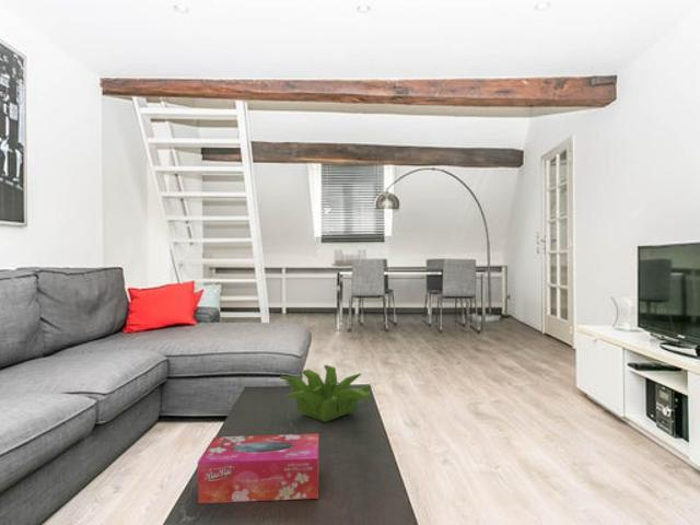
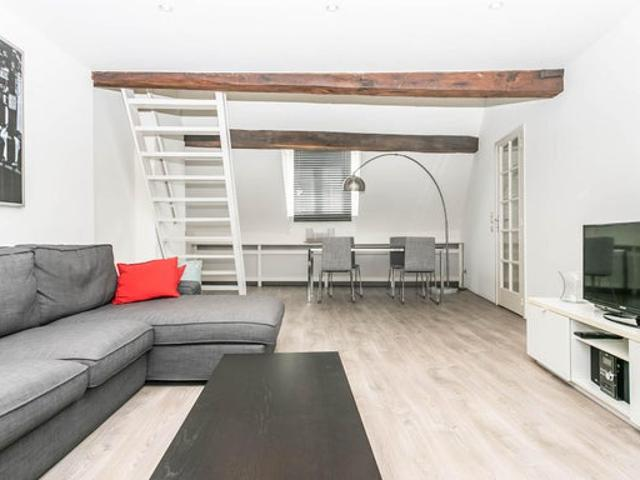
- tissue box (262, 466)
- plant (334, 396)
